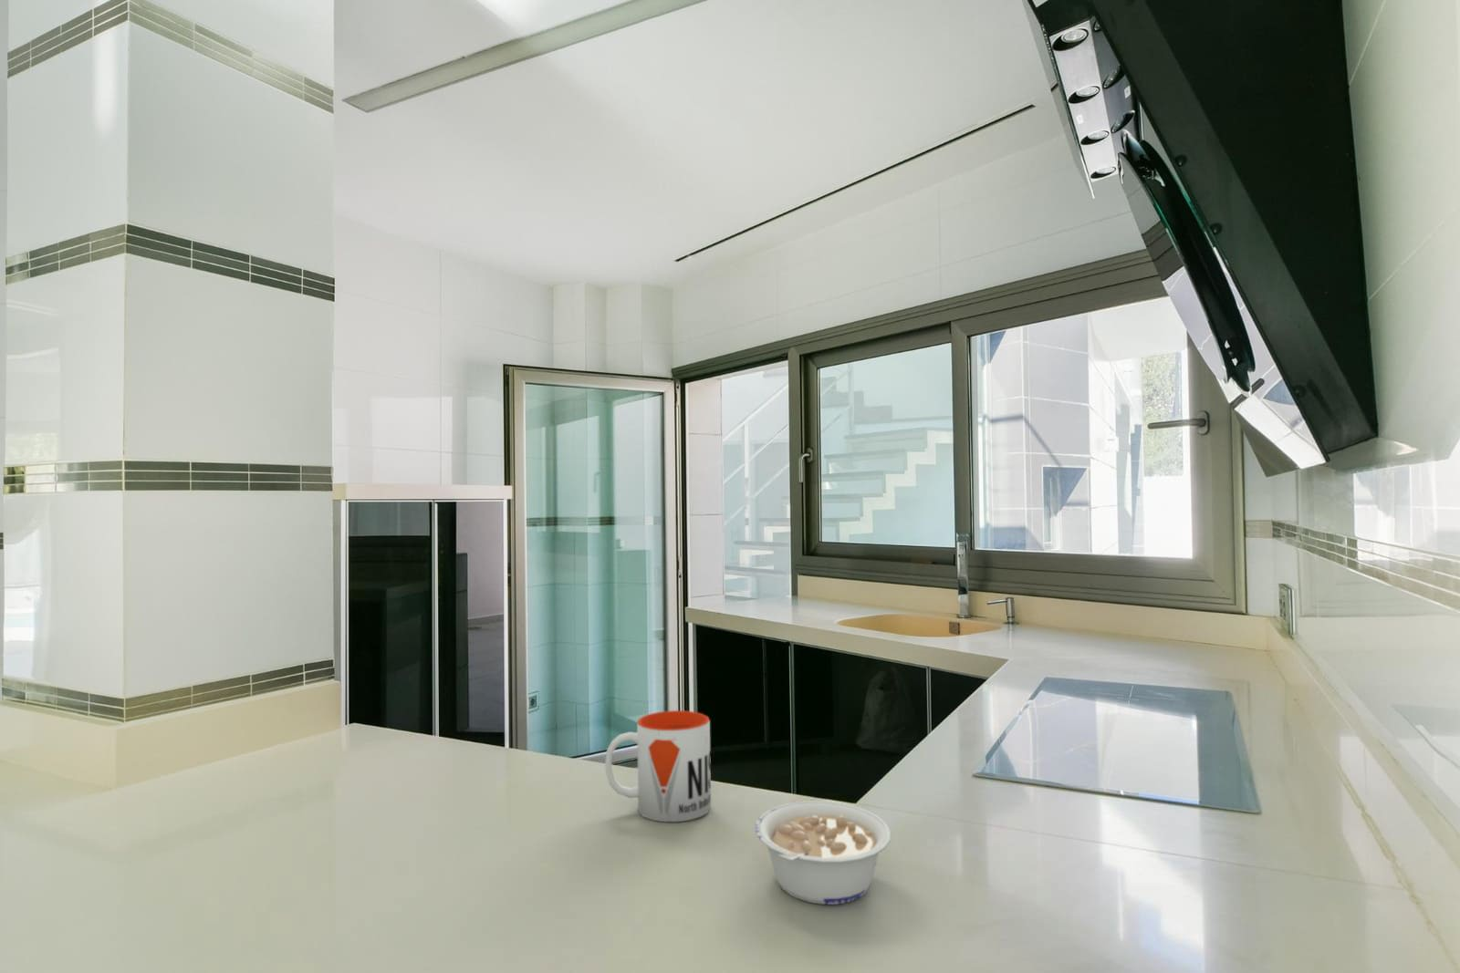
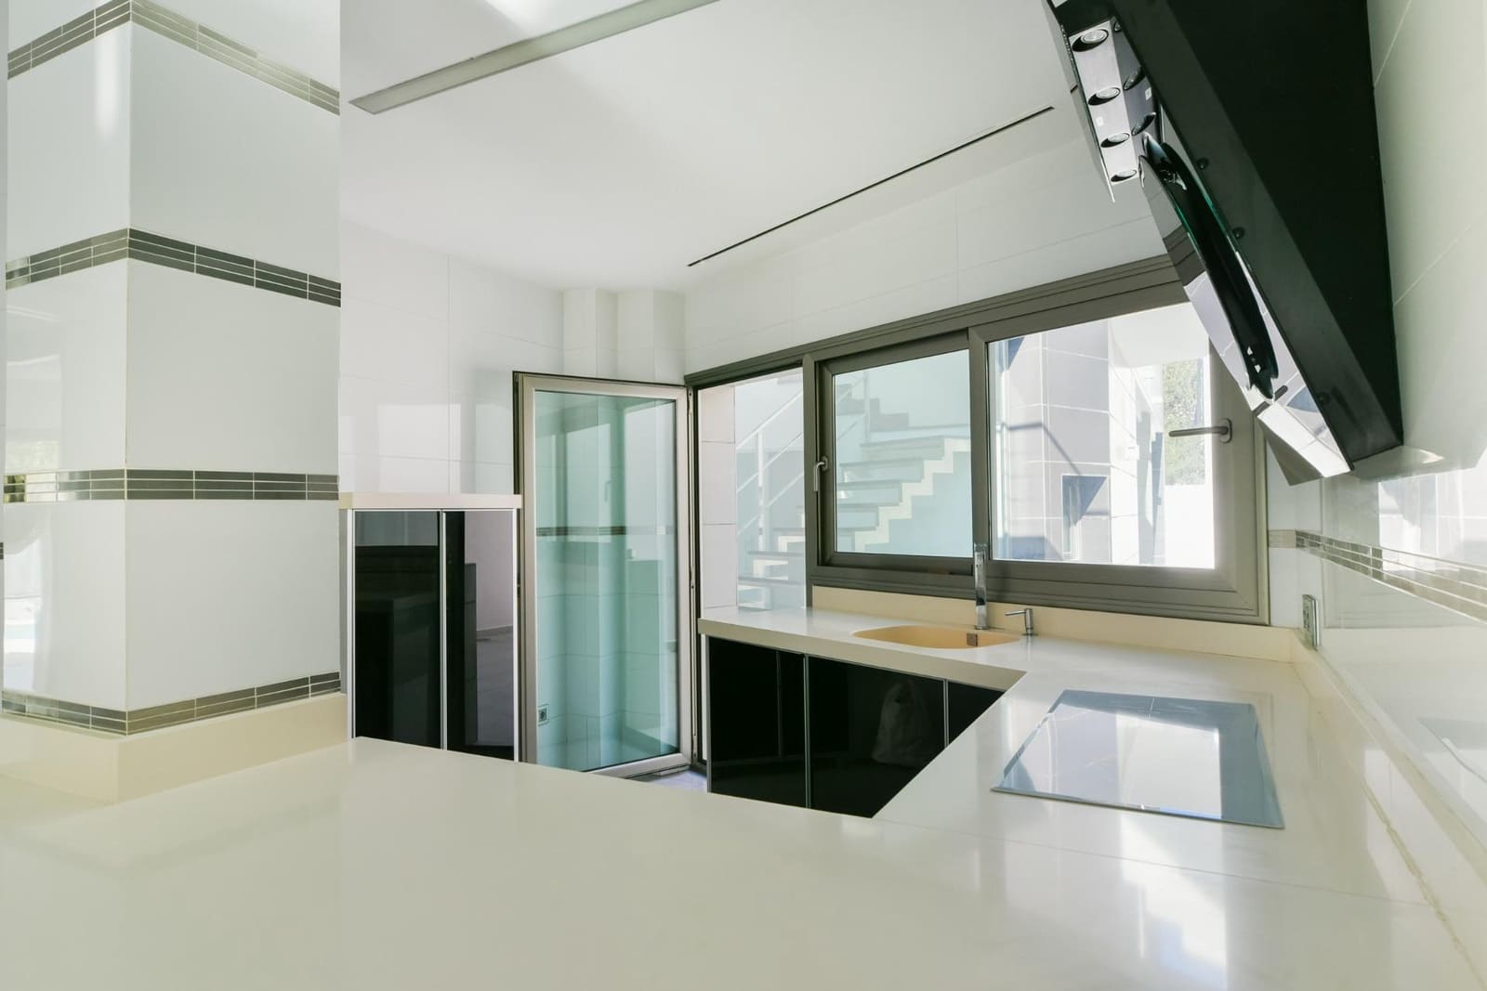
- legume (823, 850)
- mug (658, 764)
